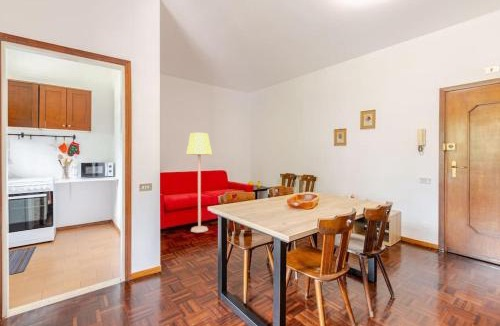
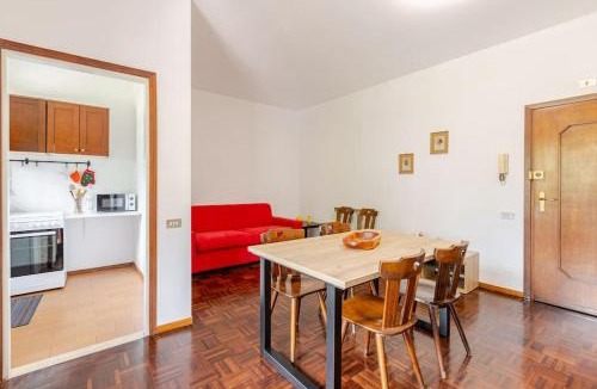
- lamp (199, 181)
